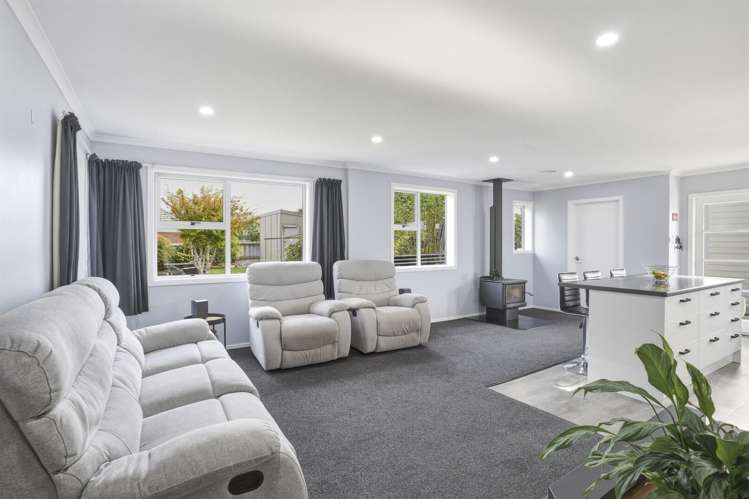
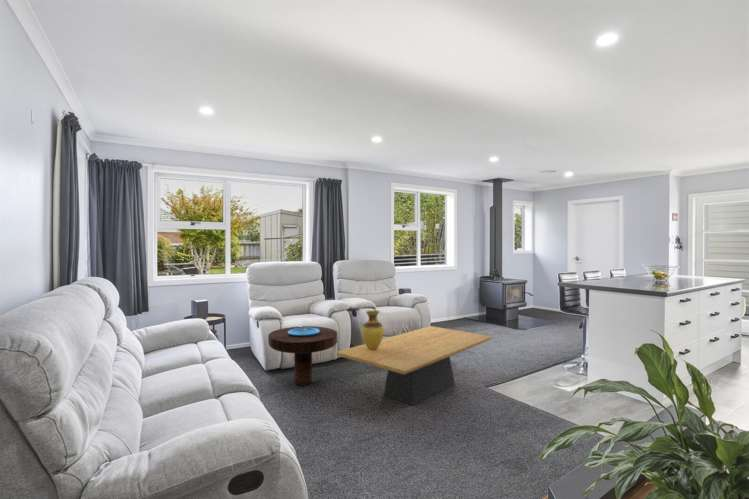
+ vase (372, 330)
+ coffee table (420, 366)
+ side table (303, 356)
